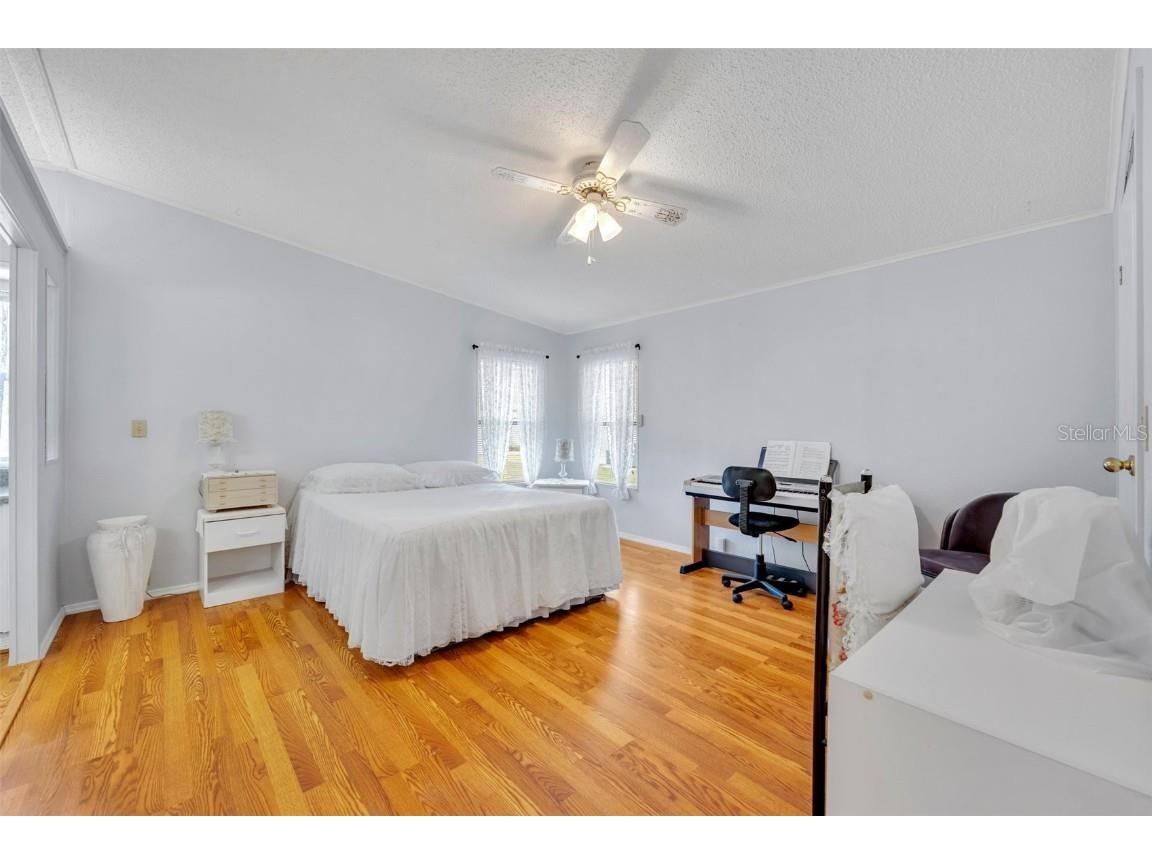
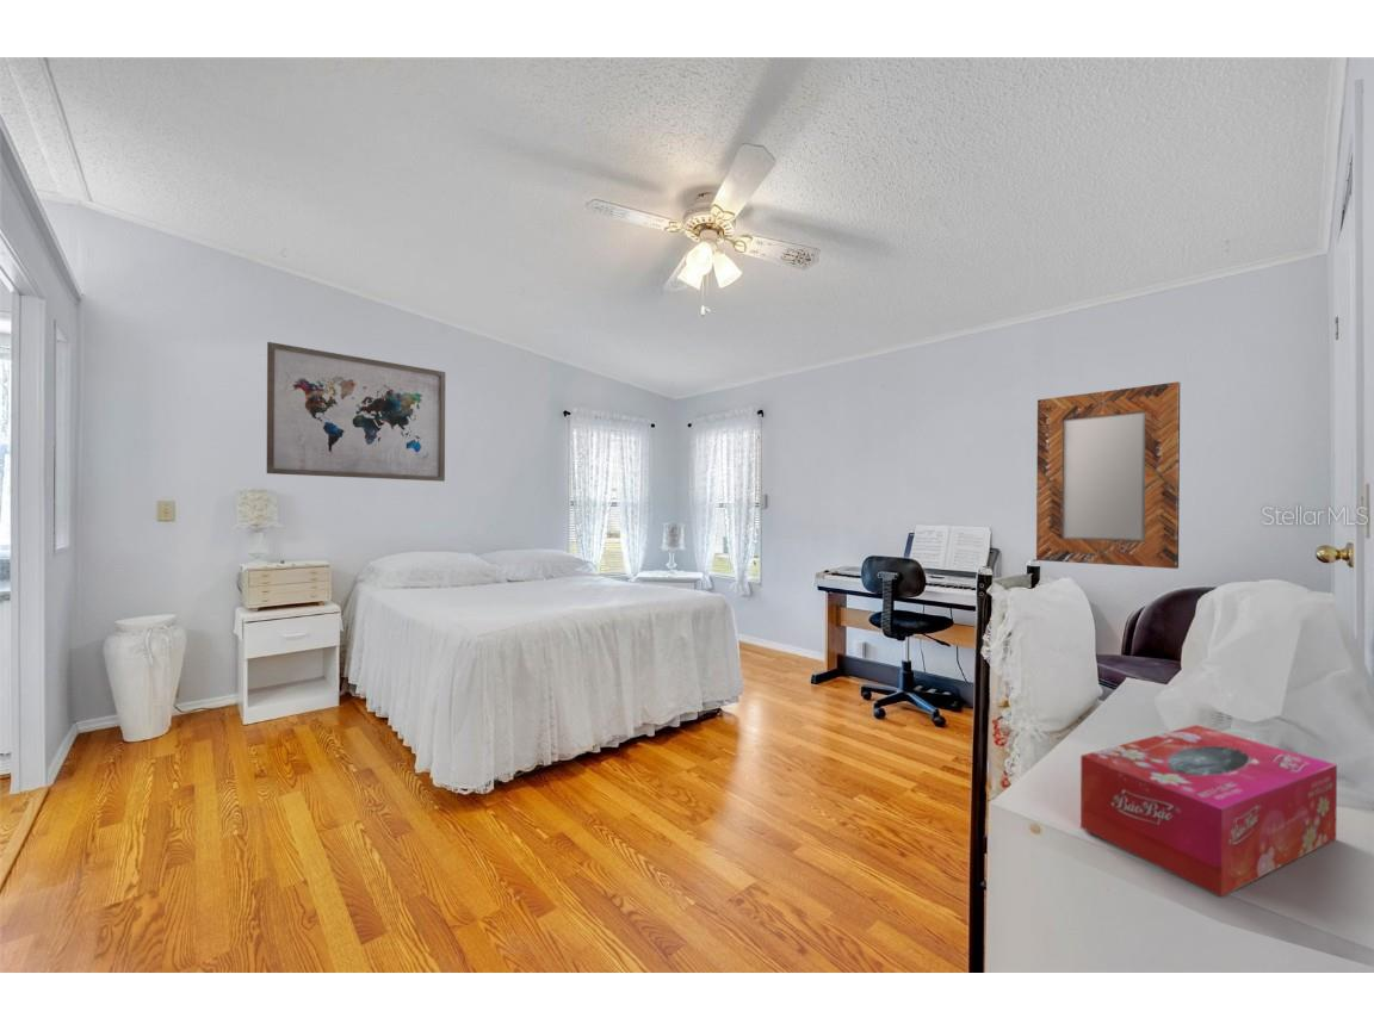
+ tissue box (1206, 796)
+ home mirror (1102, 478)
+ wall art (364, 417)
